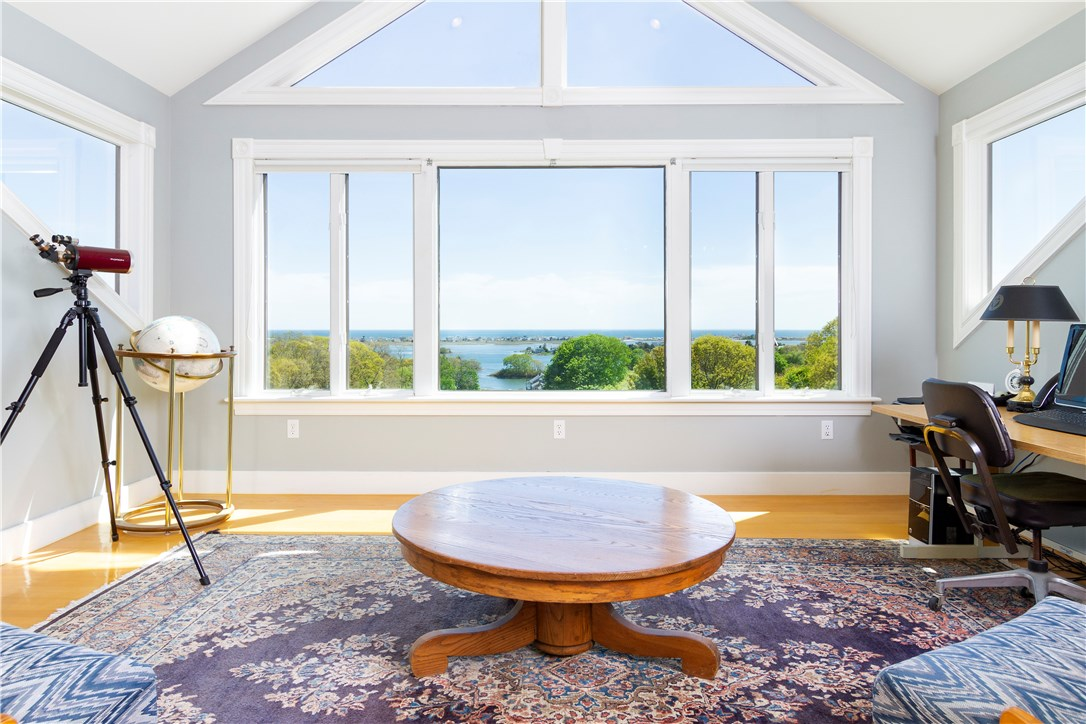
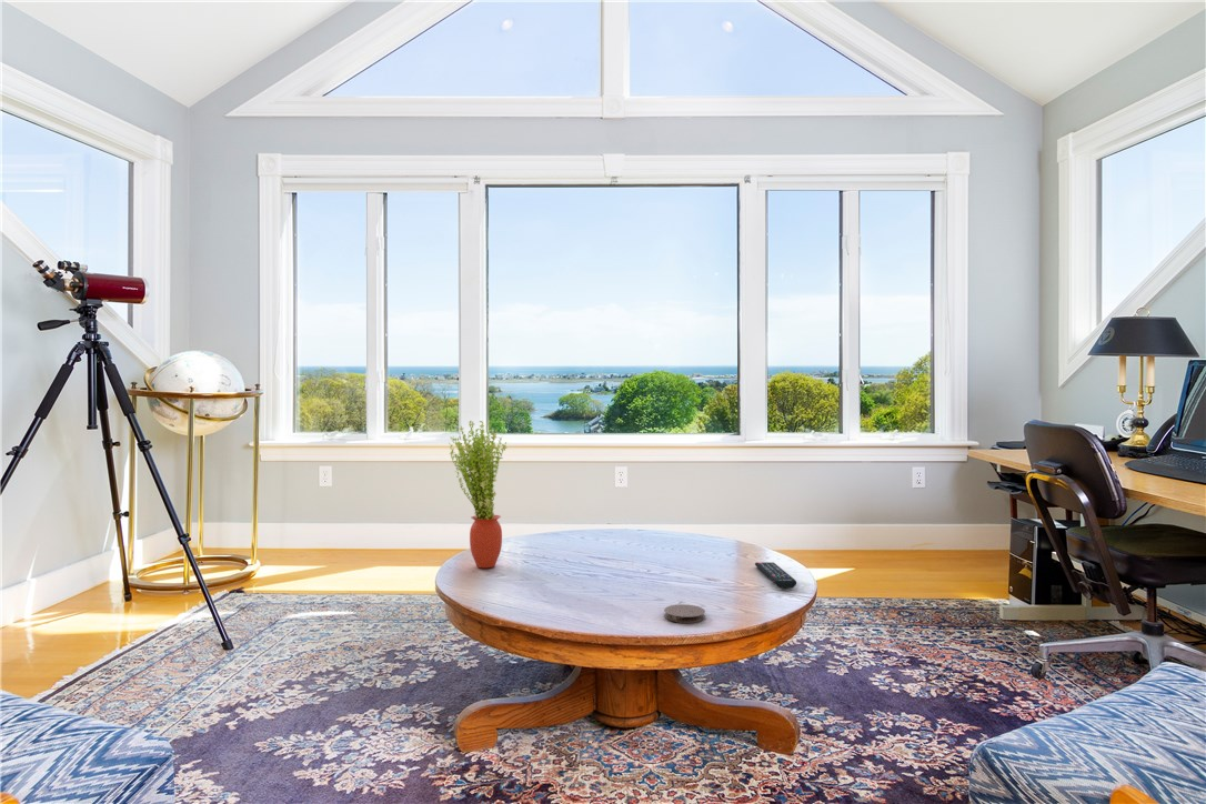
+ potted plant (475, 493)
+ remote control (774, 573)
+ coaster (684, 613)
